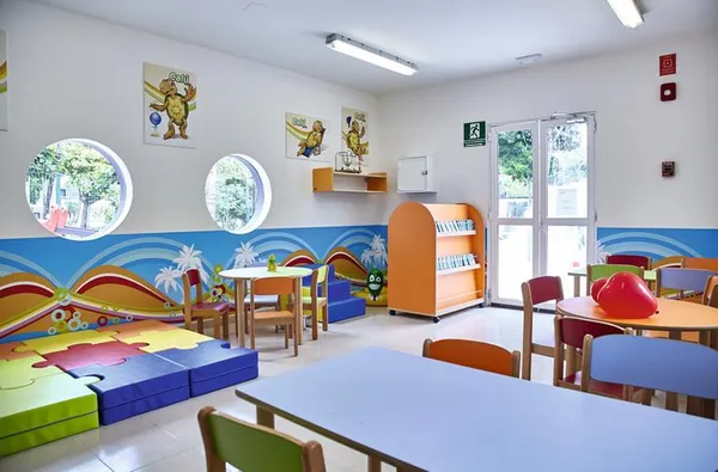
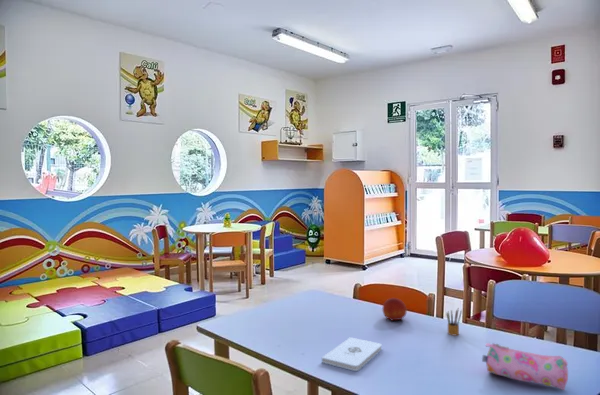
+ fruit (394, 308)
+ pencil case (524, 365)
+ pencil box (452, 322)
+ notepad (353, 352)
